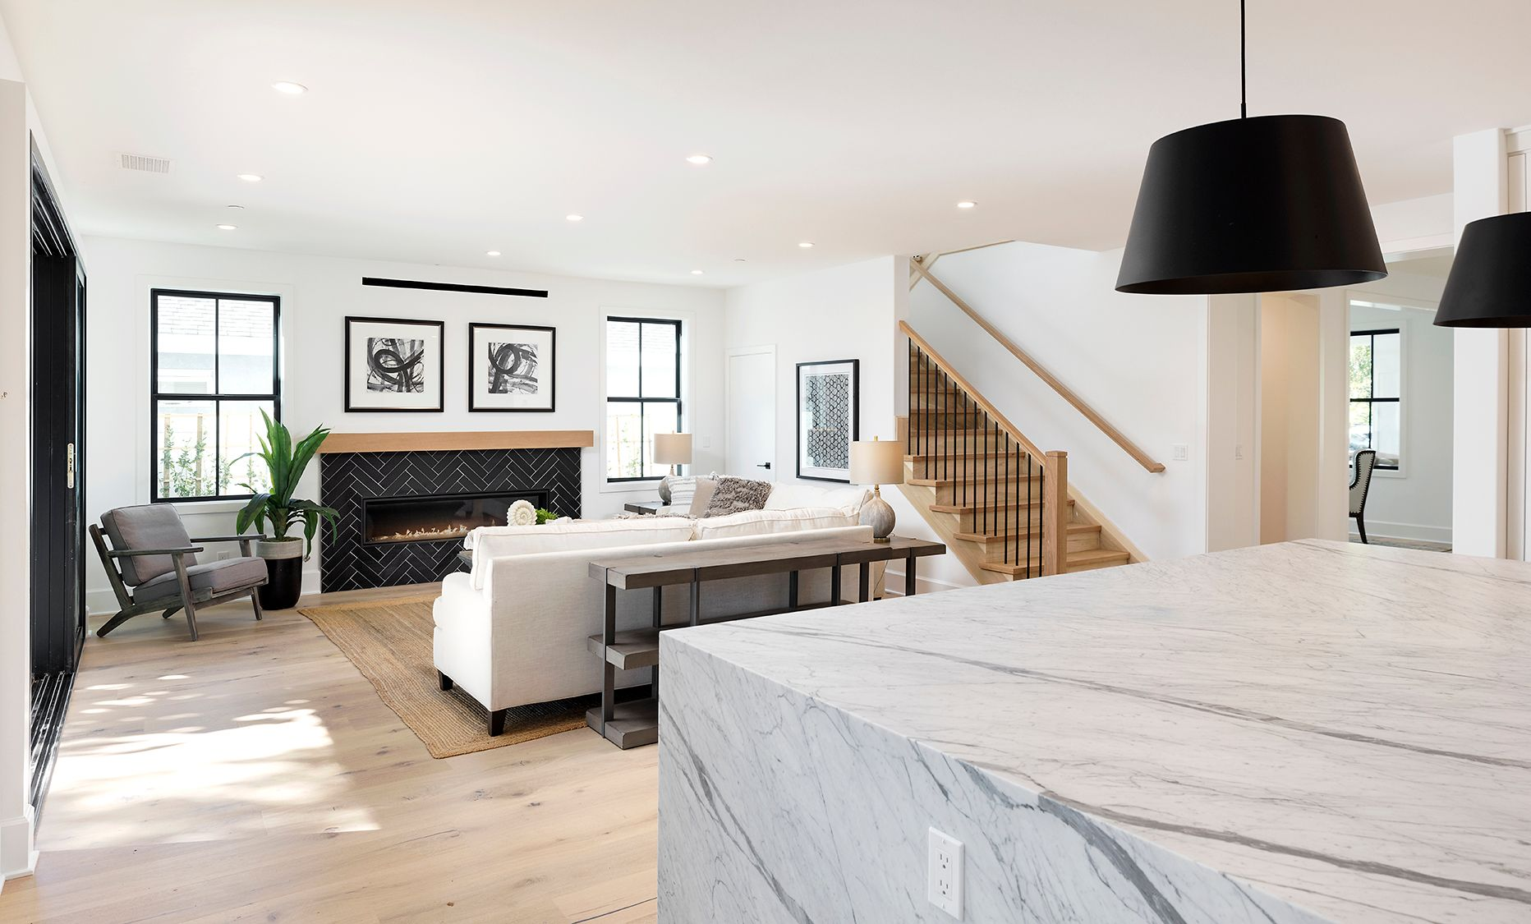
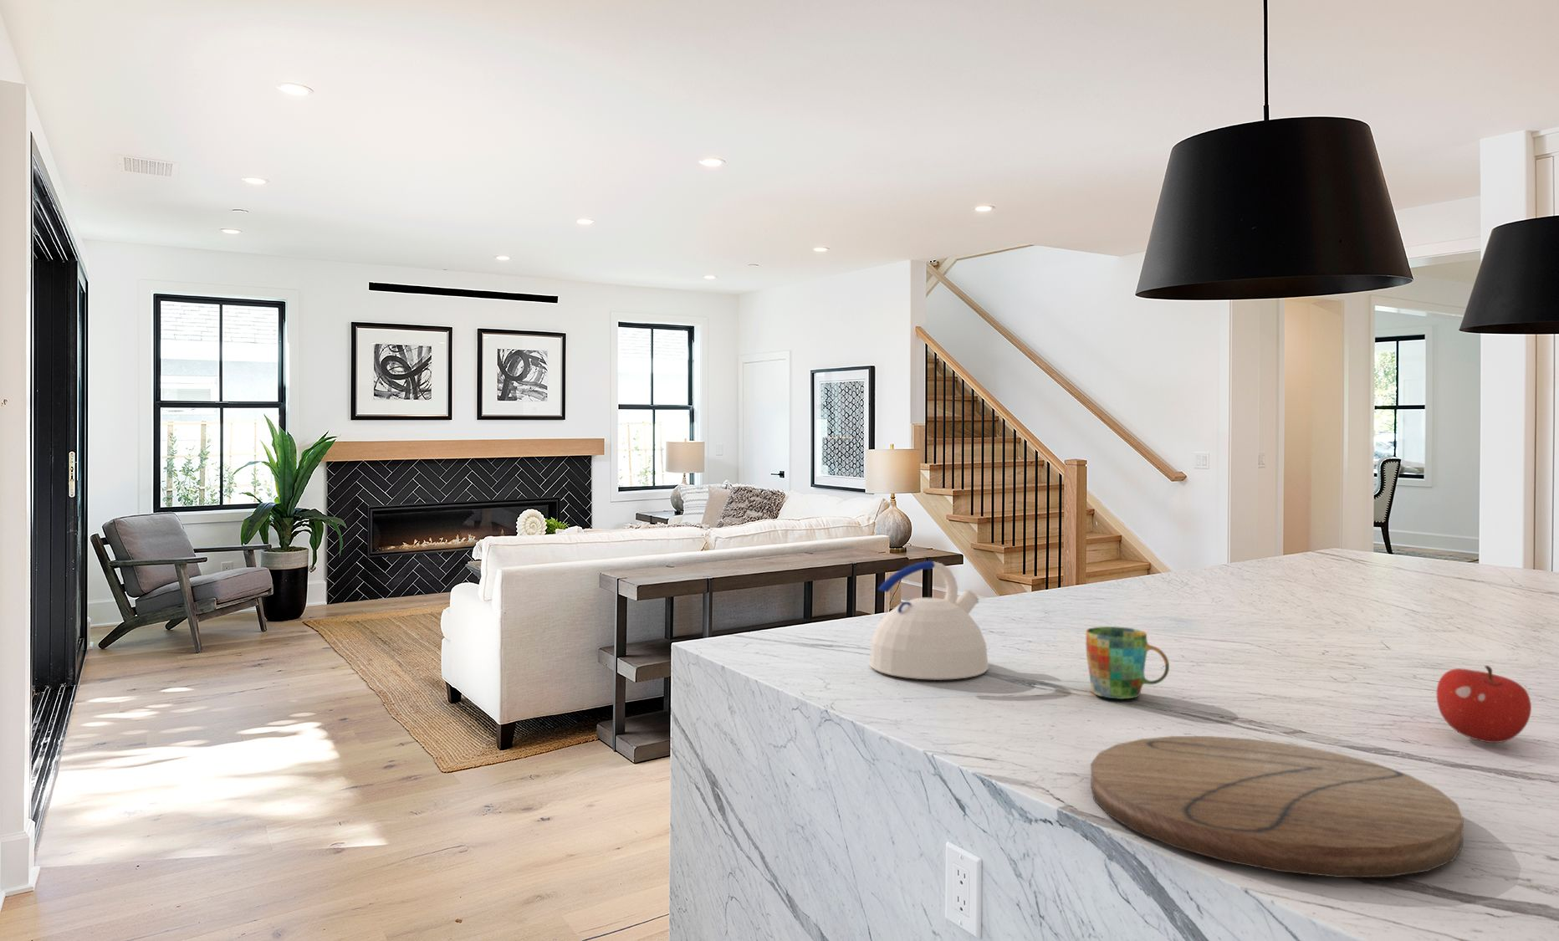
+ fruit (1480, 700)
+ cutting board (1262, 795)
+ kettle (929, 614)
+ mug (1127, 664)
